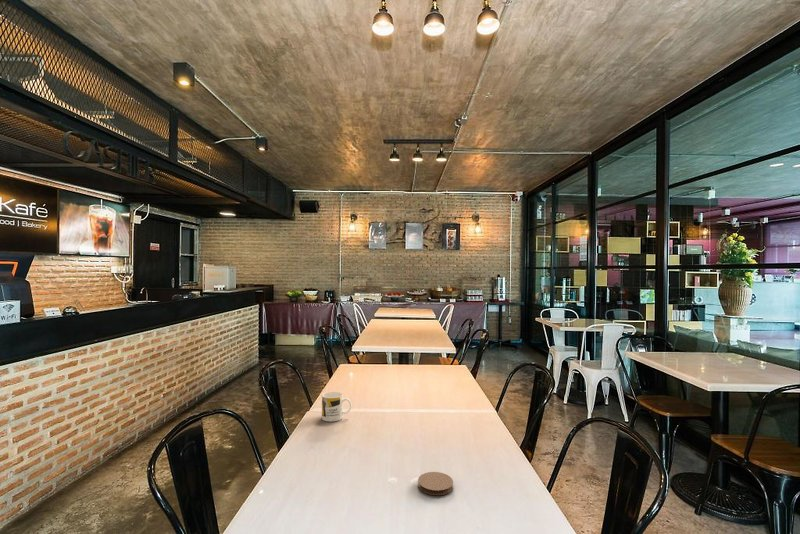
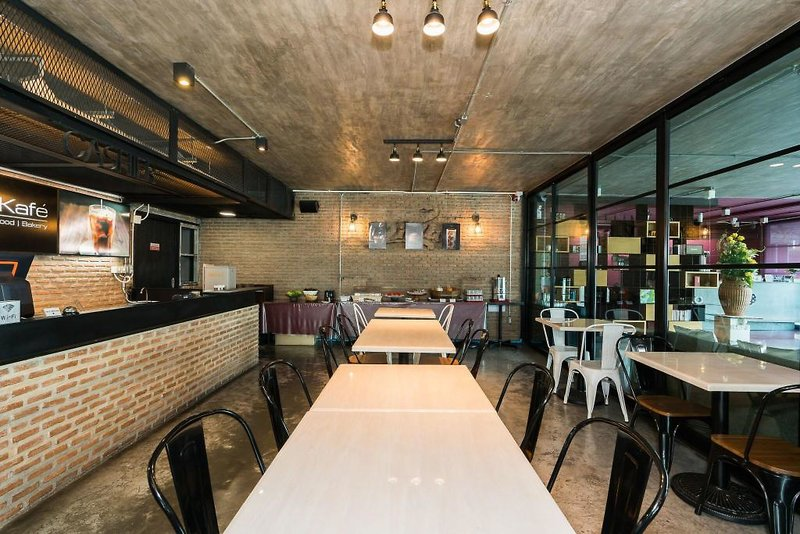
- coaster (435, 483)
- mug (336, 406)
